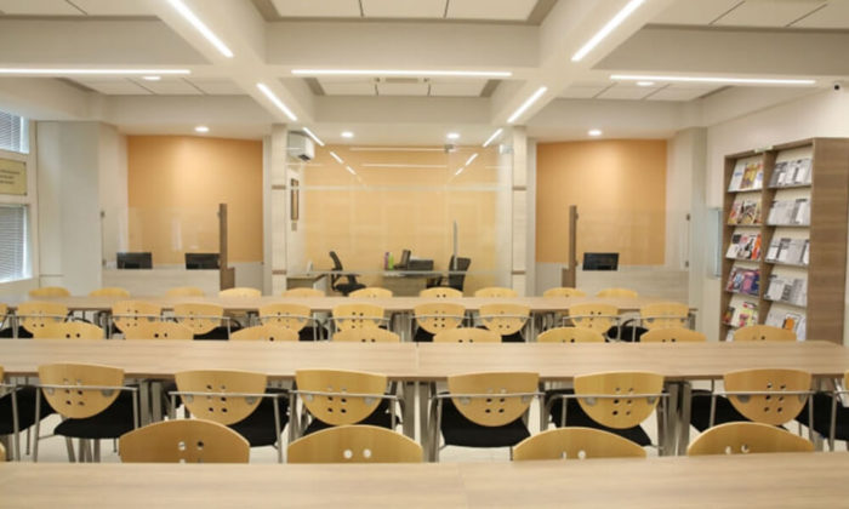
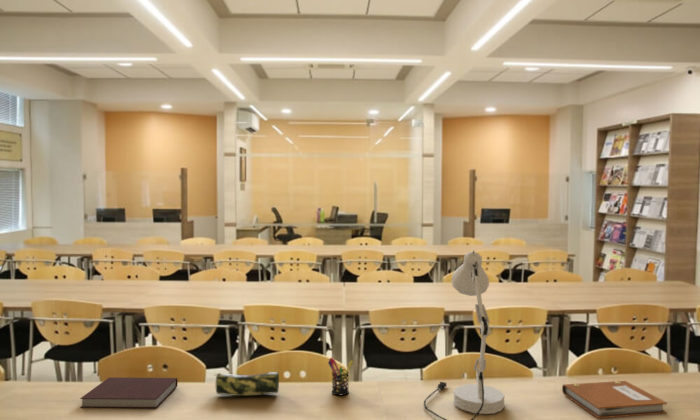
+ pencil case (246, 383)
+ pen holder (339, 375)
+ notebook (131, 391)
+ desk lamp (478, 322)
+ notebook (613, 397)
